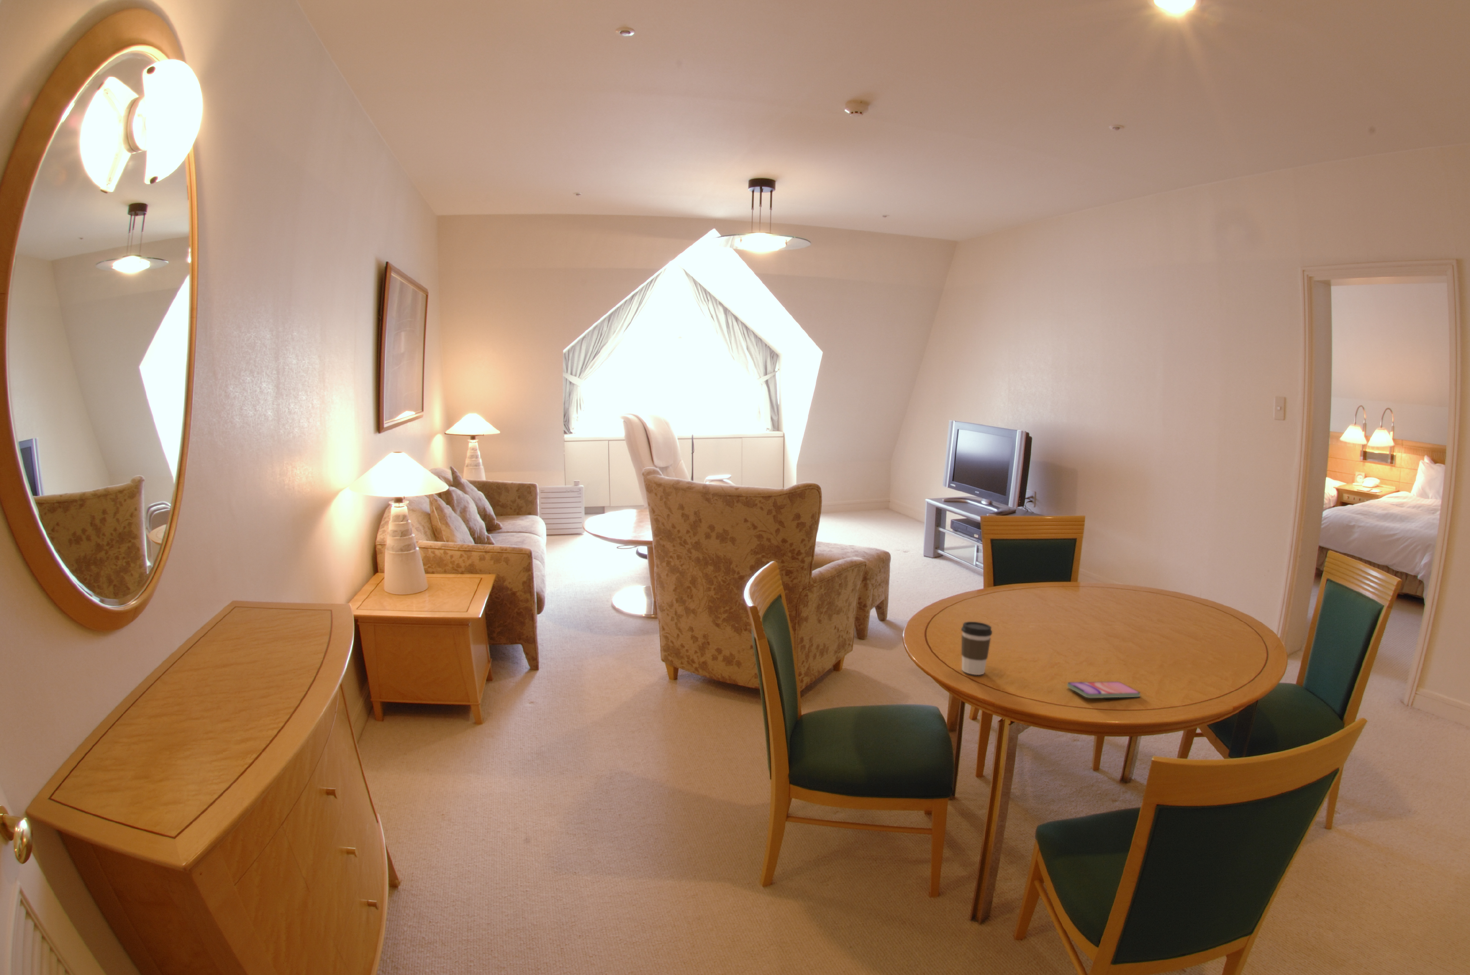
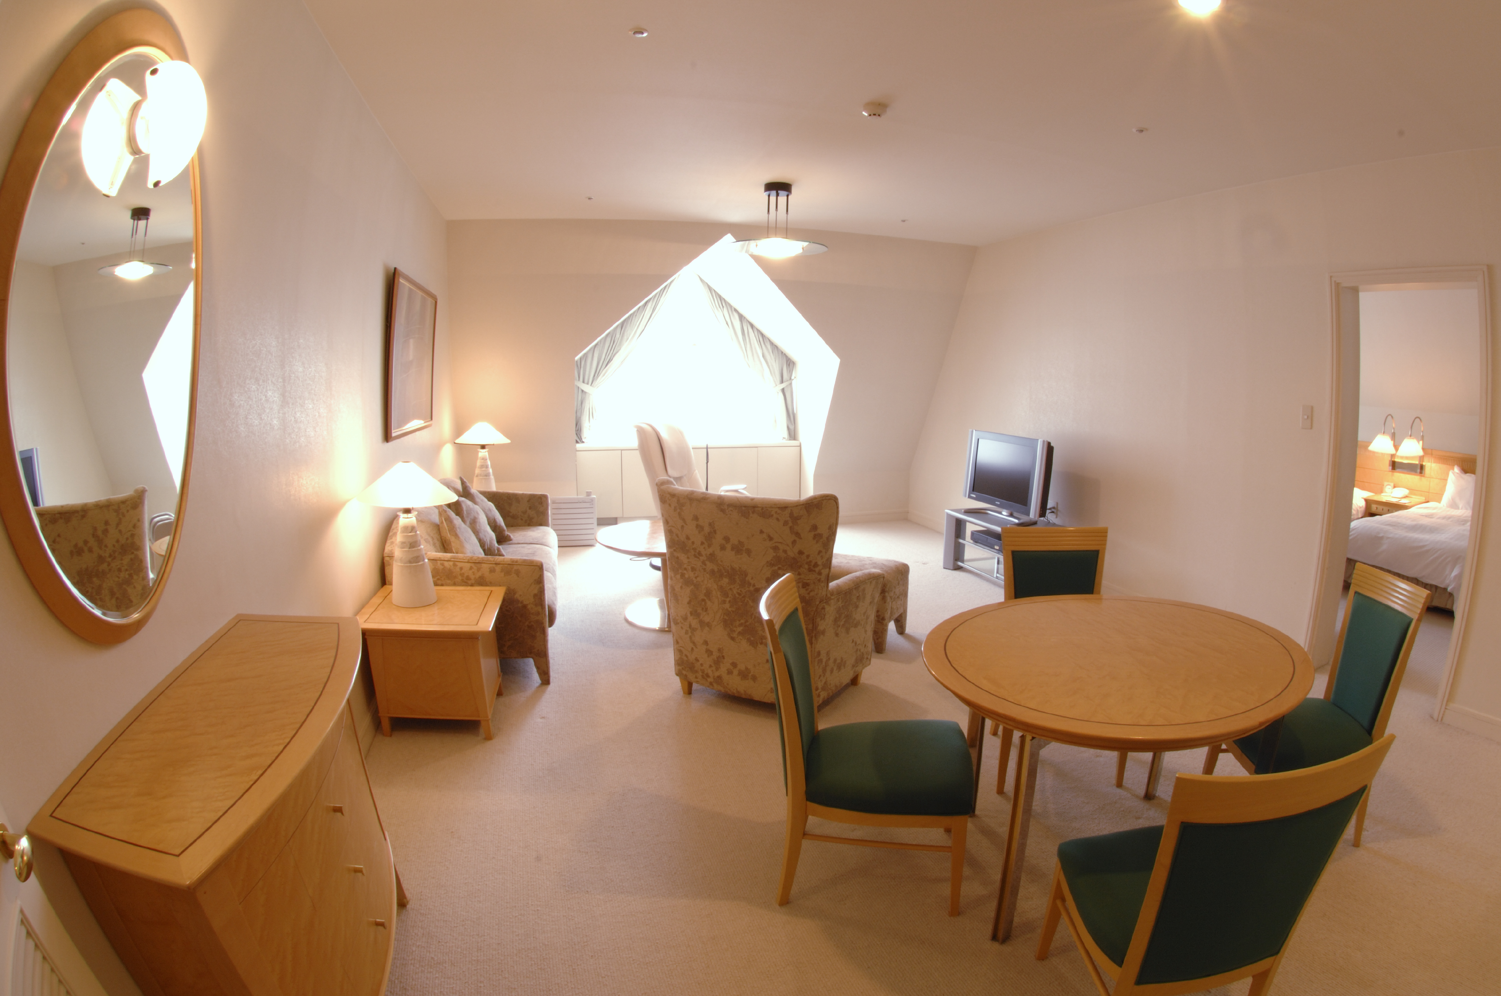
- smartphone (1103, 689)
- coffee cup (975, 649)
